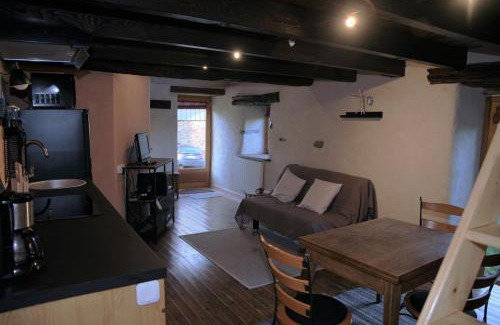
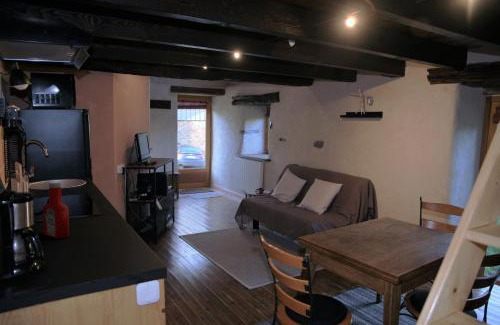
+ soap bottle (55, 209)
